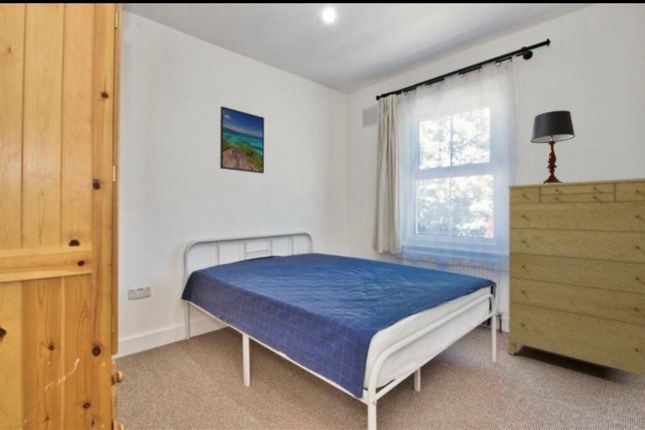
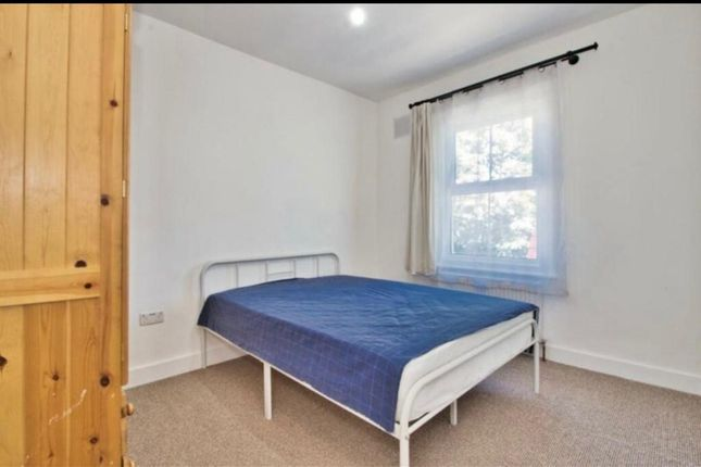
- table lamp (551, 150)
- dresser (578, 273)
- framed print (243, 141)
